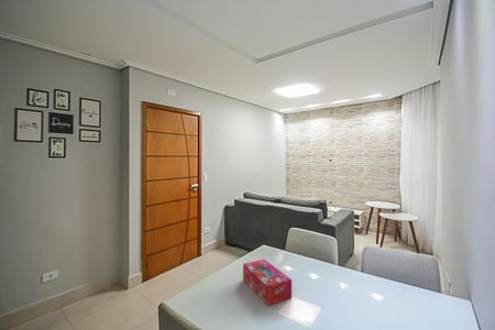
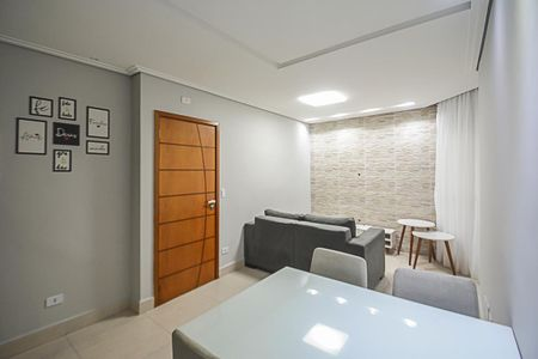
- tissue box (265, 279)
